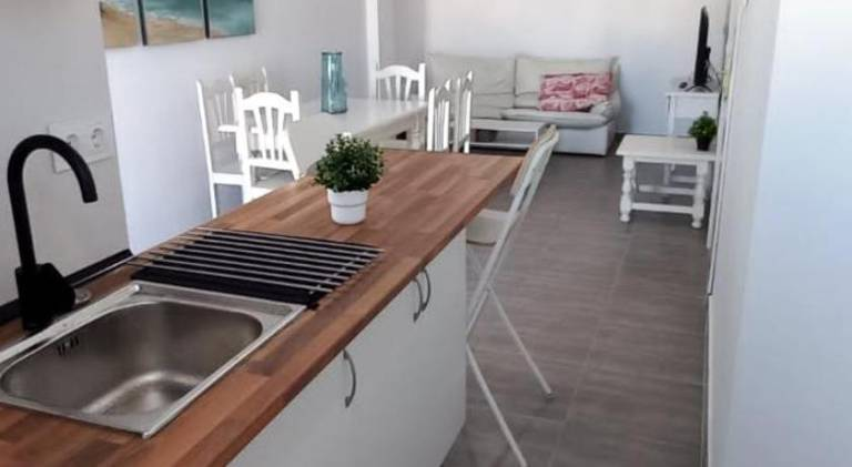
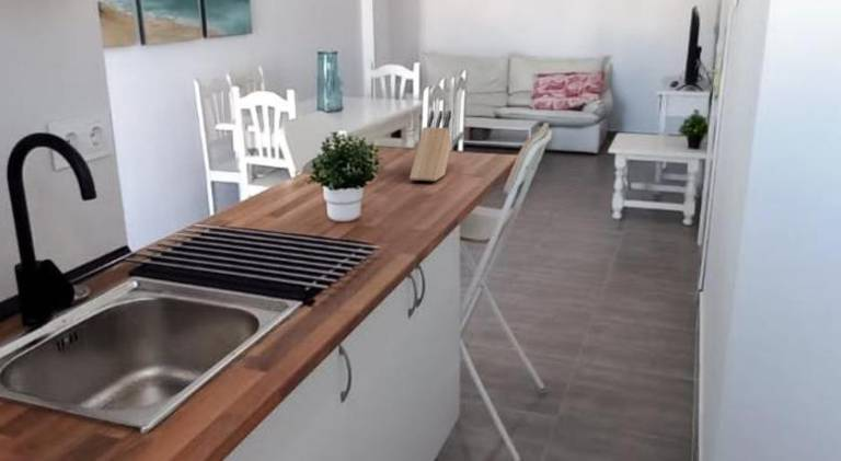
+ knife block (433, 143)
